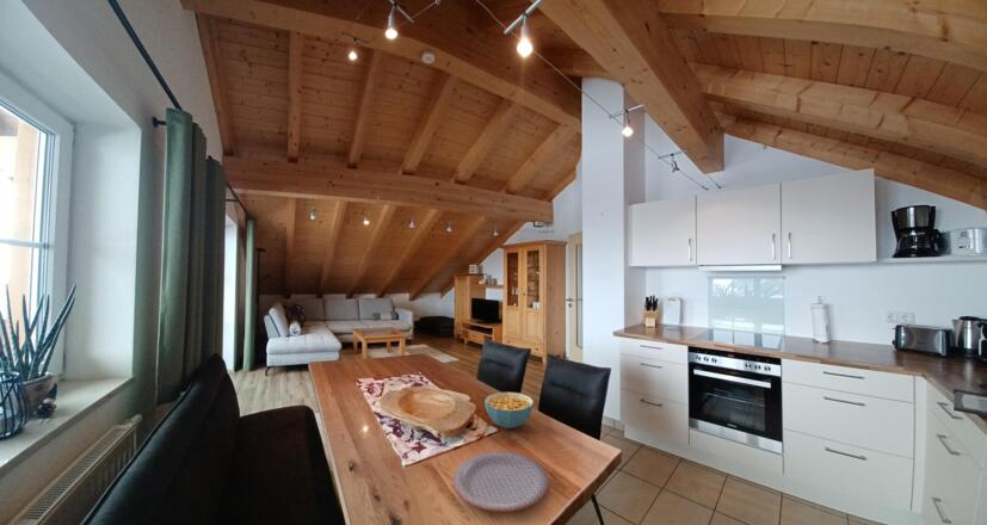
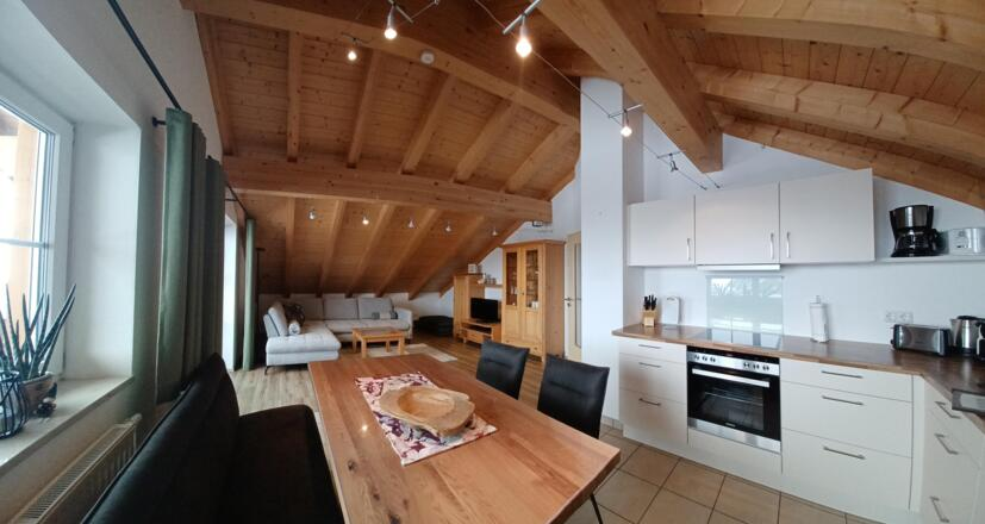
- cereal bowl (508, 413)
- plate (500, 480)
